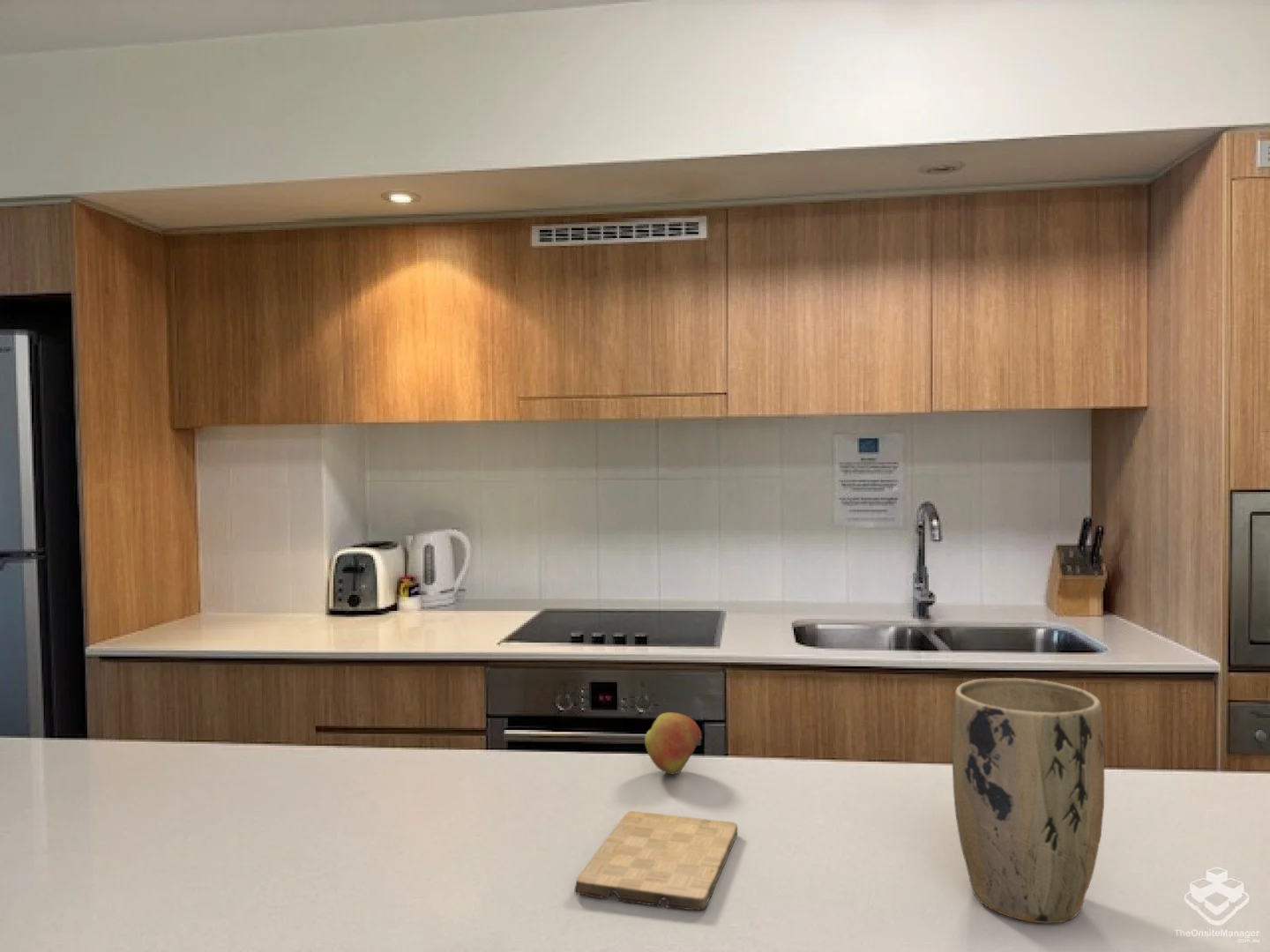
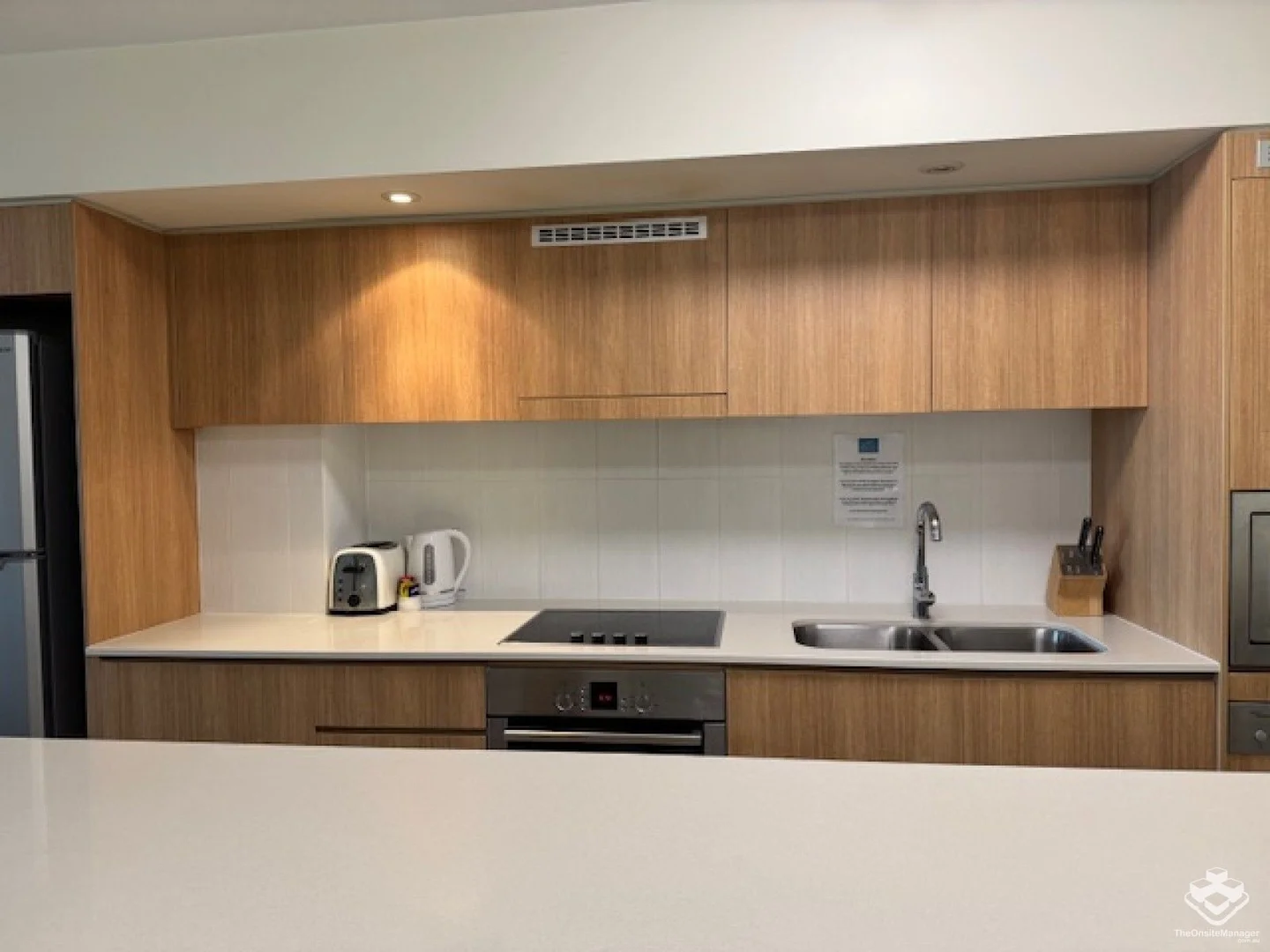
- cutting board (661, 854)
- plant pot (1026, 797)
- apple (672, 743)
